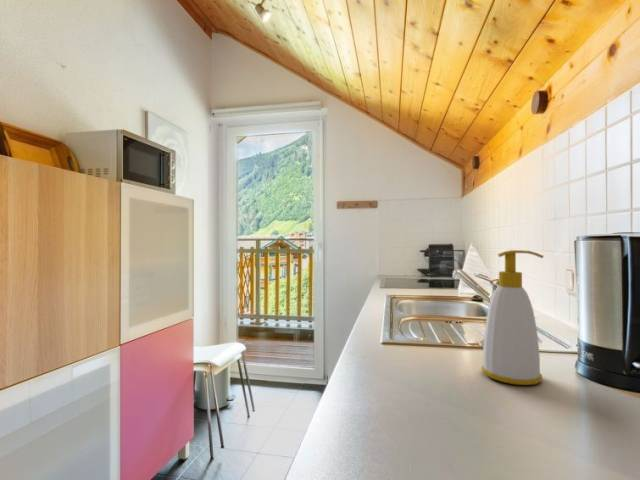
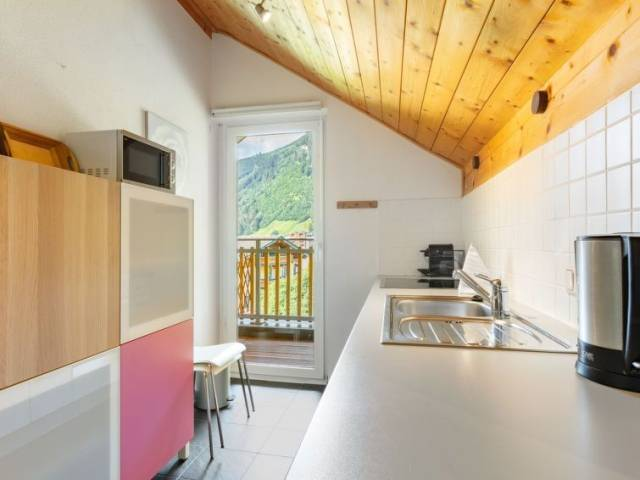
- soap bottle (511, 312)
